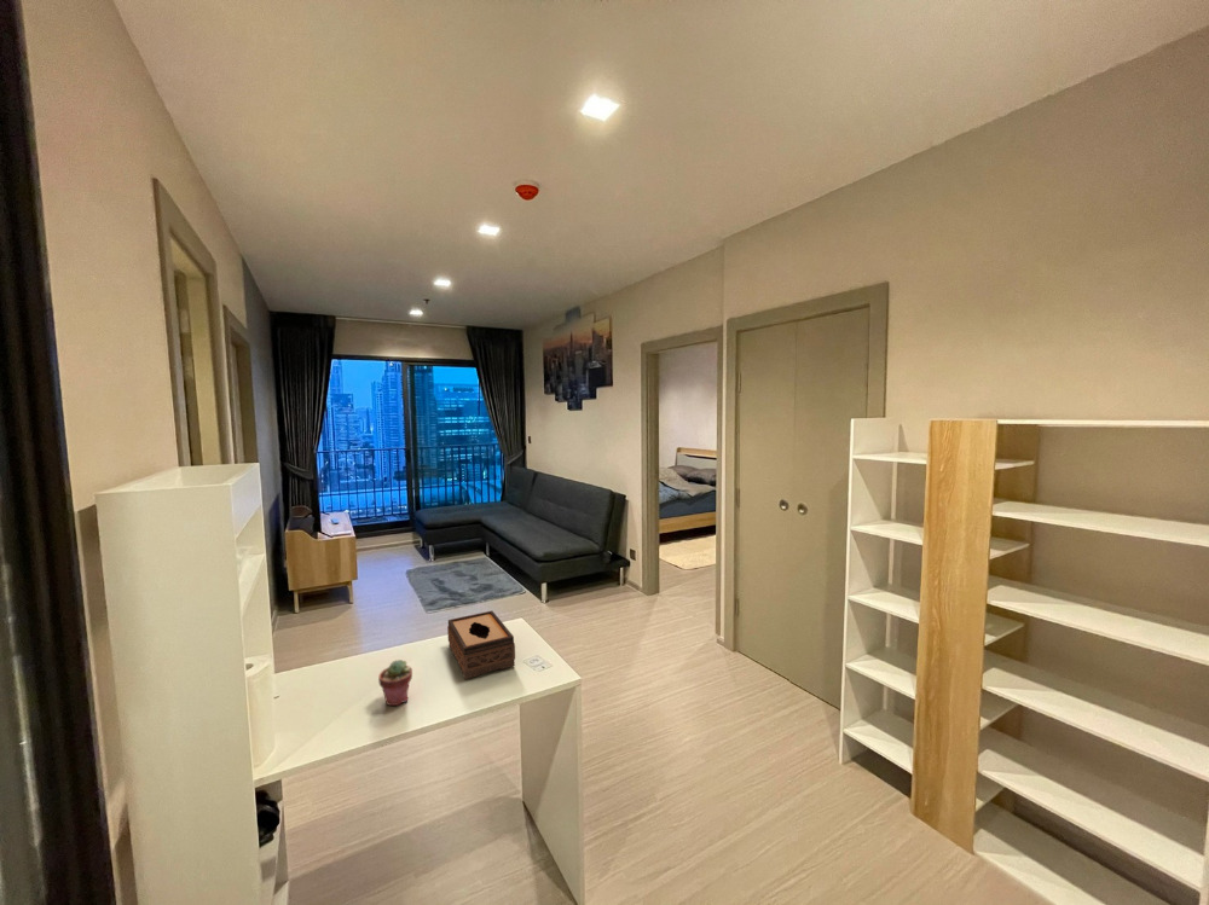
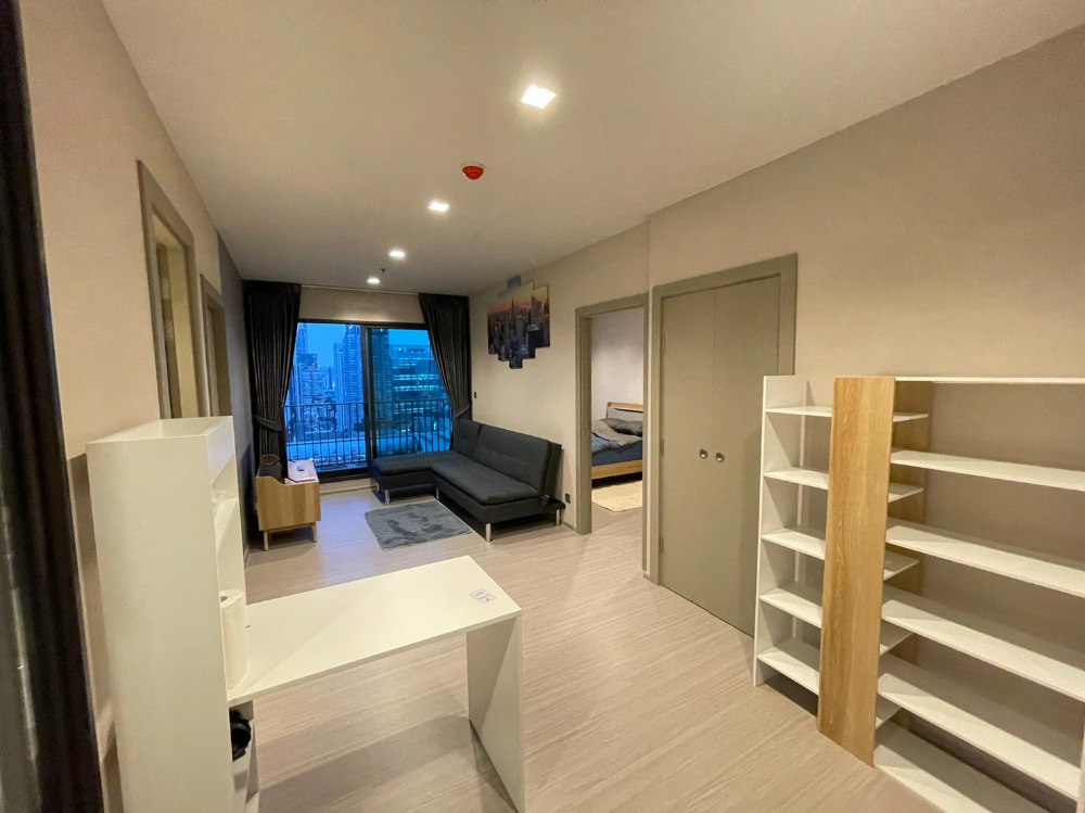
- tissue box (480, 642)
- potted succulent (395, 680)
